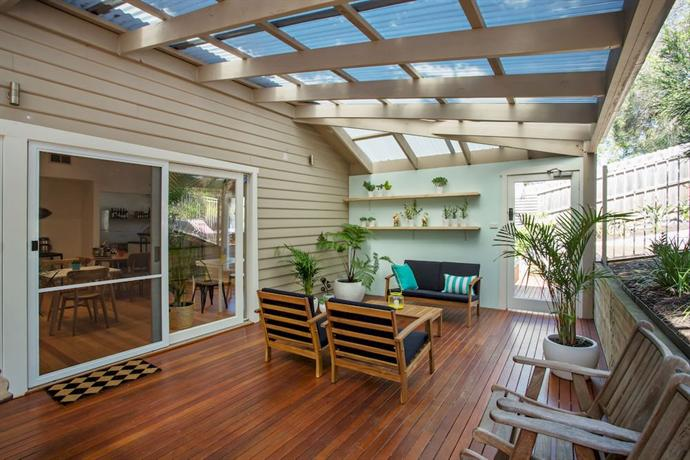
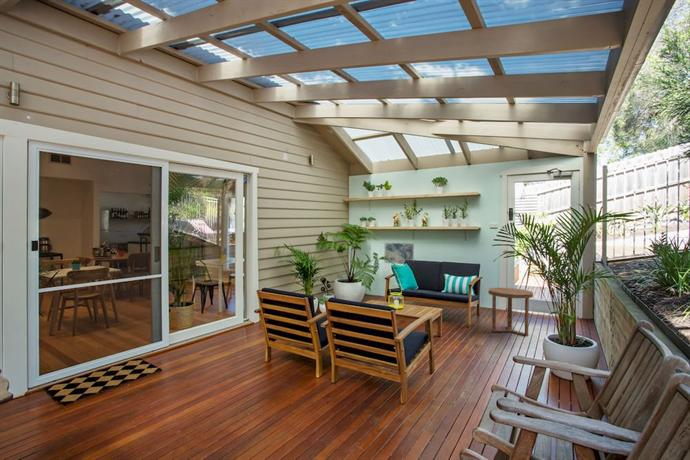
+ wall art (398, 253)
+ side table (509, 311)
